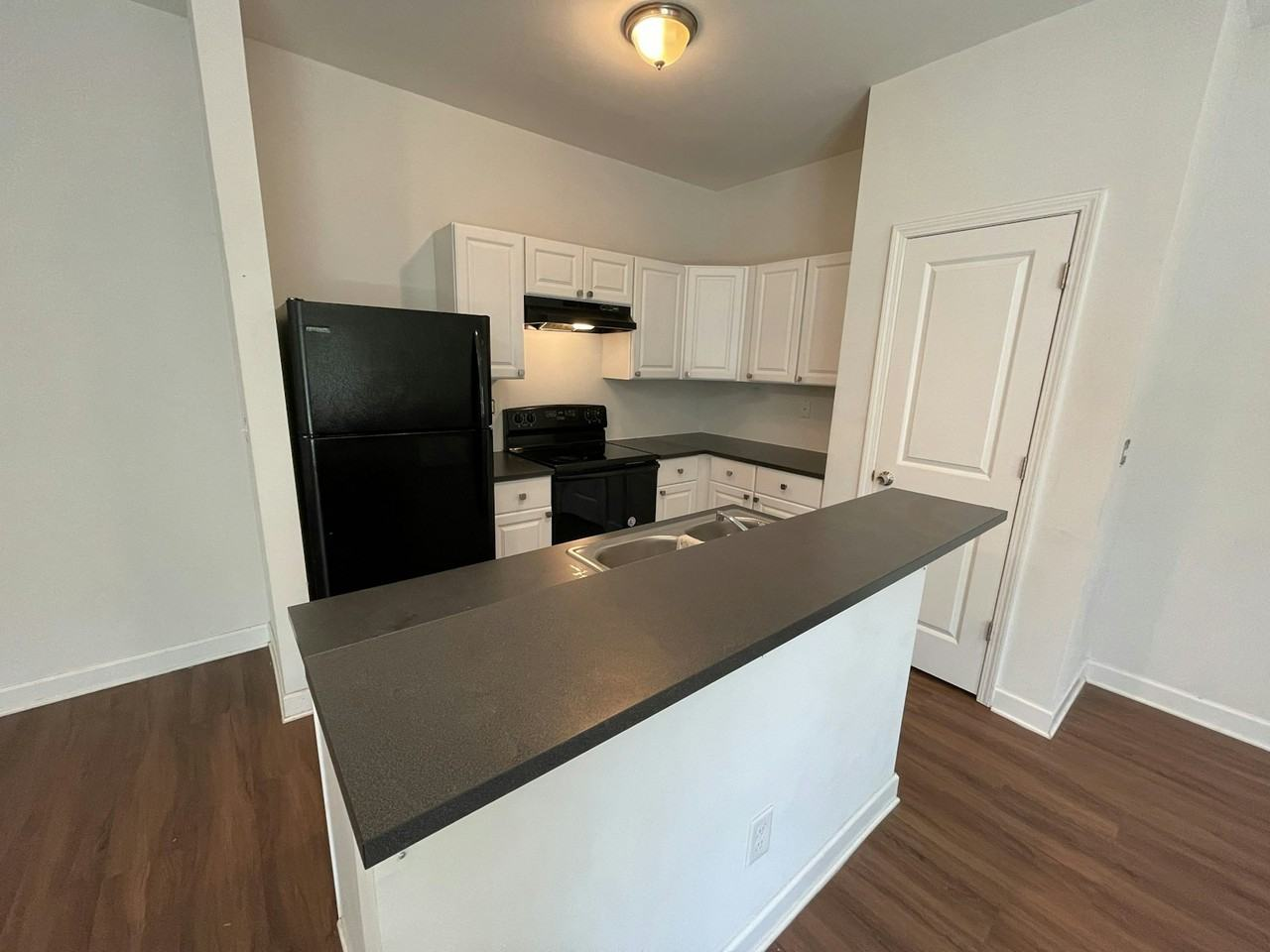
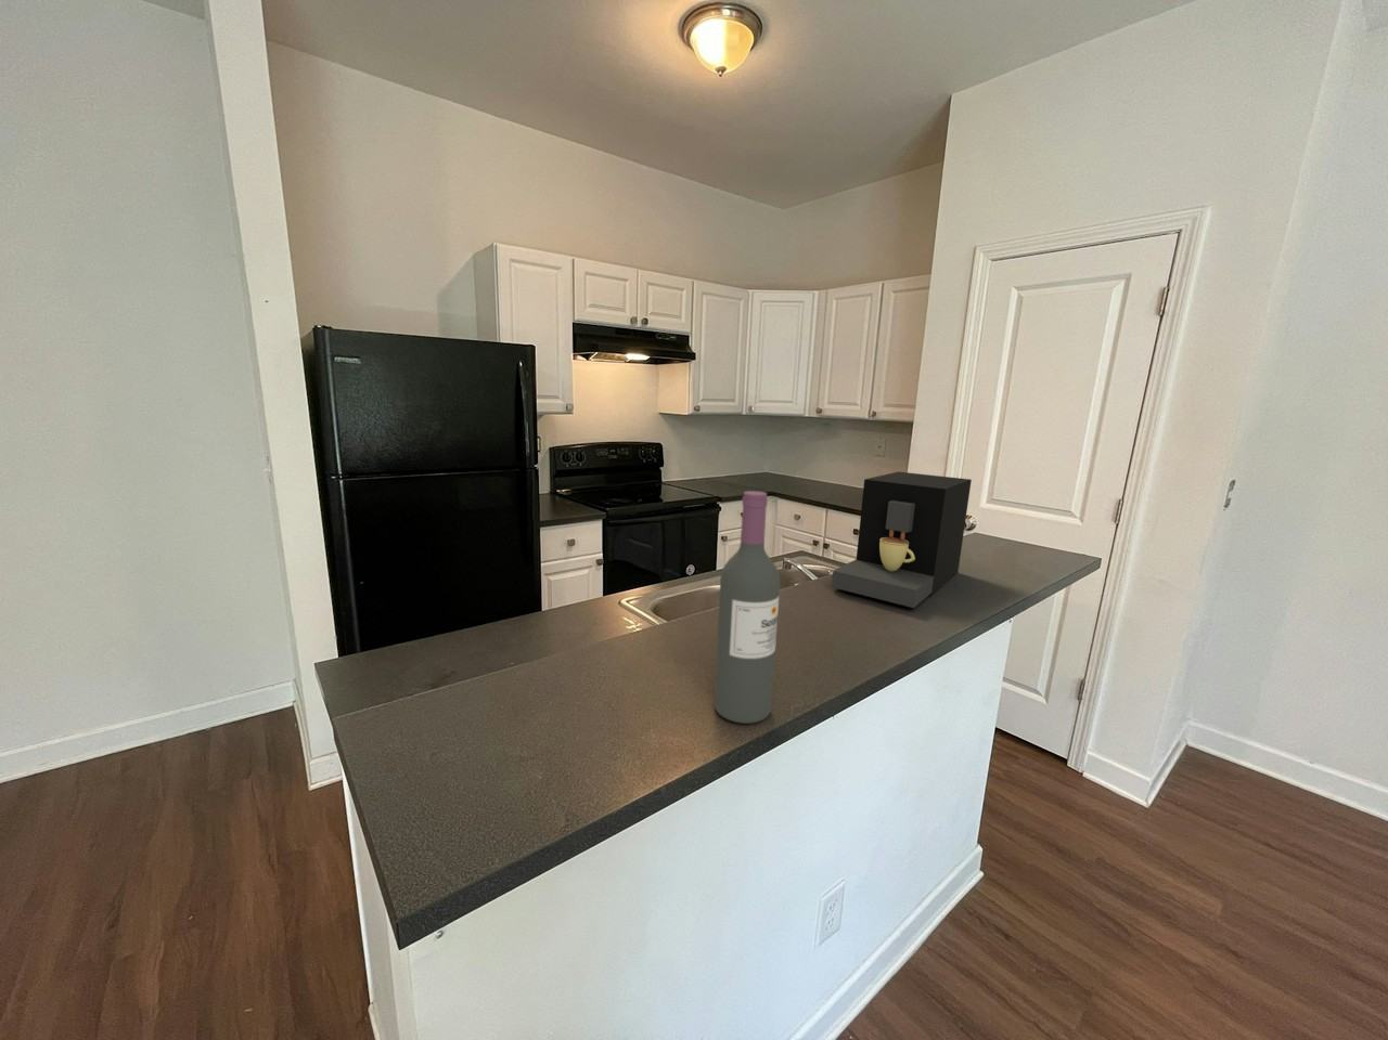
+ wine bottle (749, 605)
+ coffee maker (903, 532)
